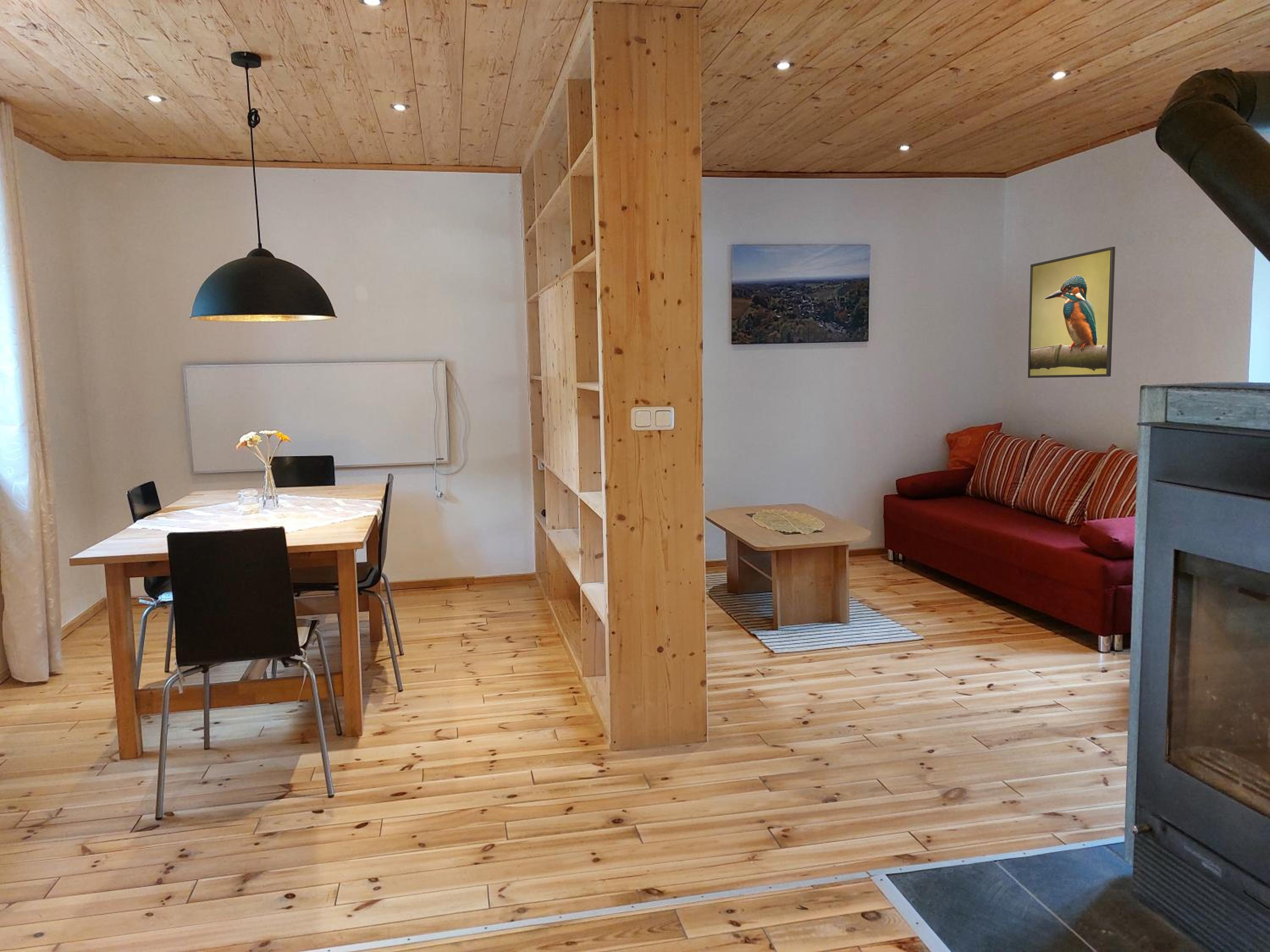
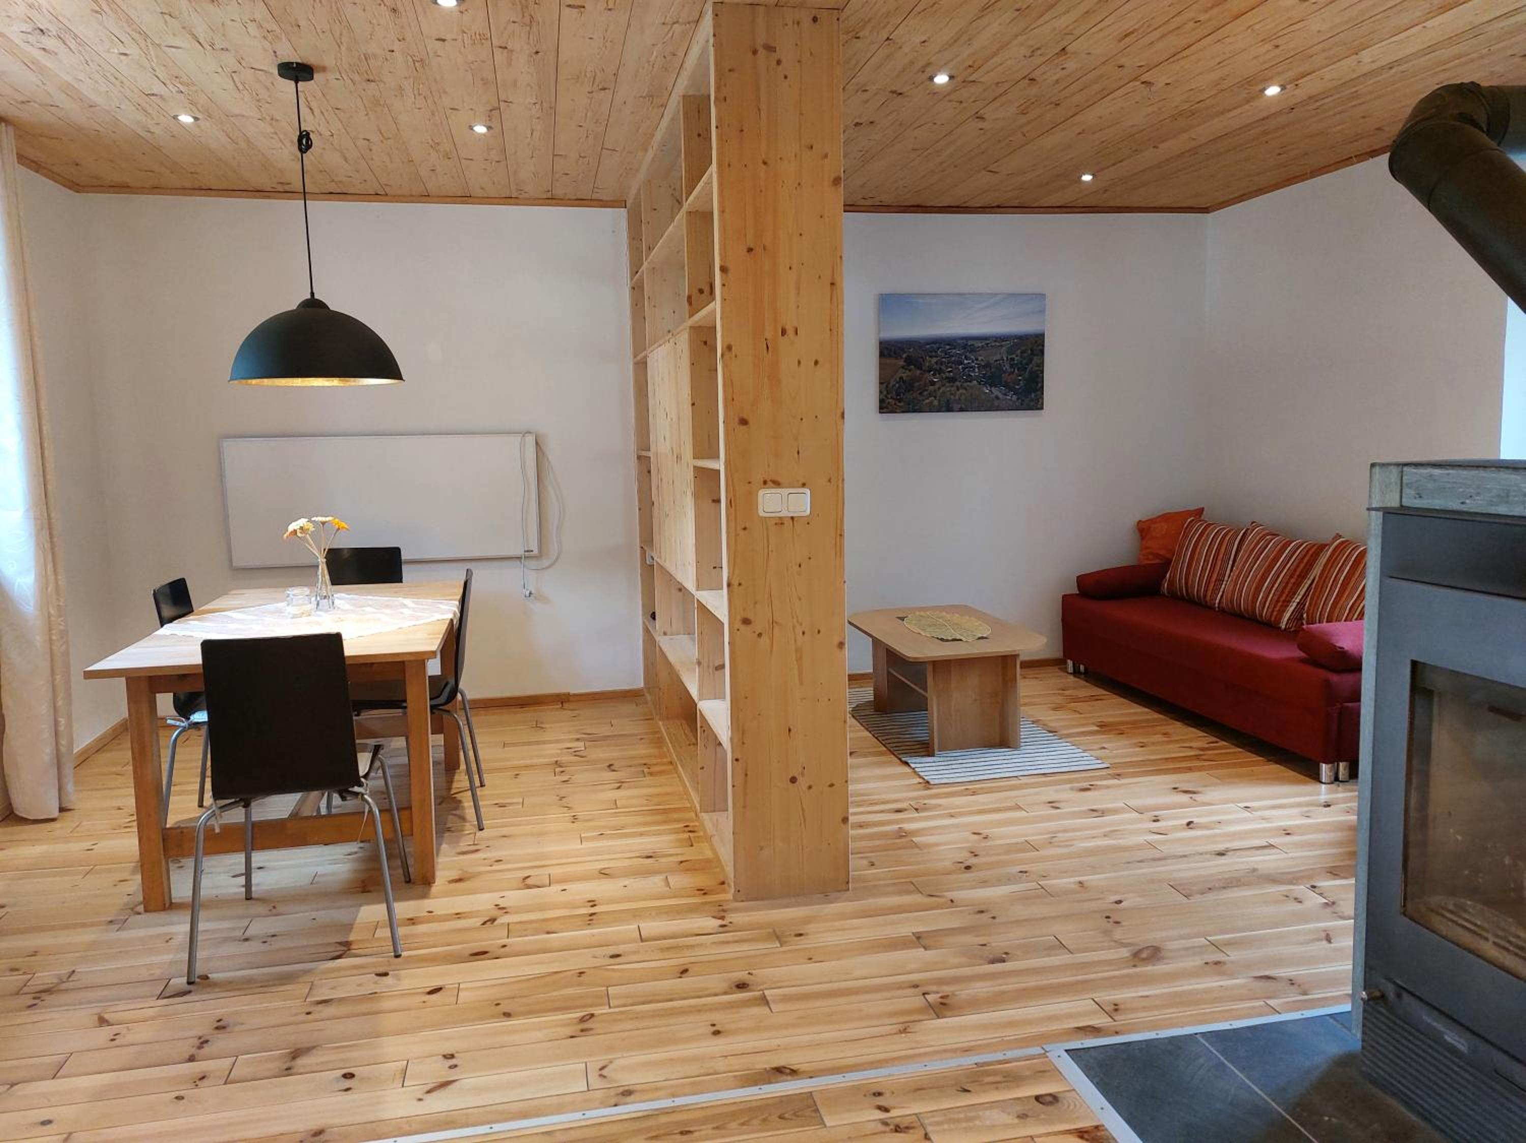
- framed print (1068, 317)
